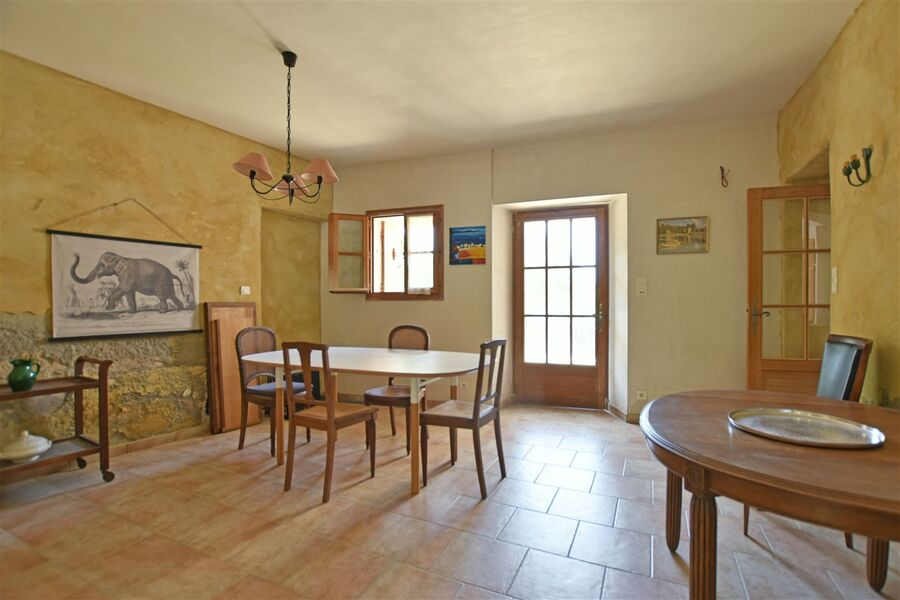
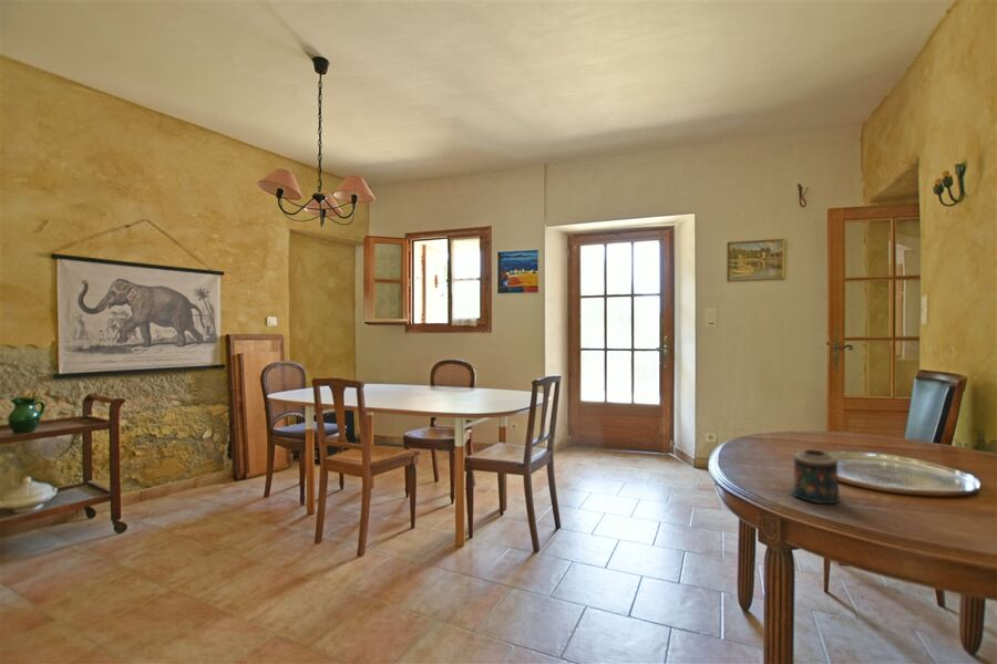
+ candle (811, 473)
